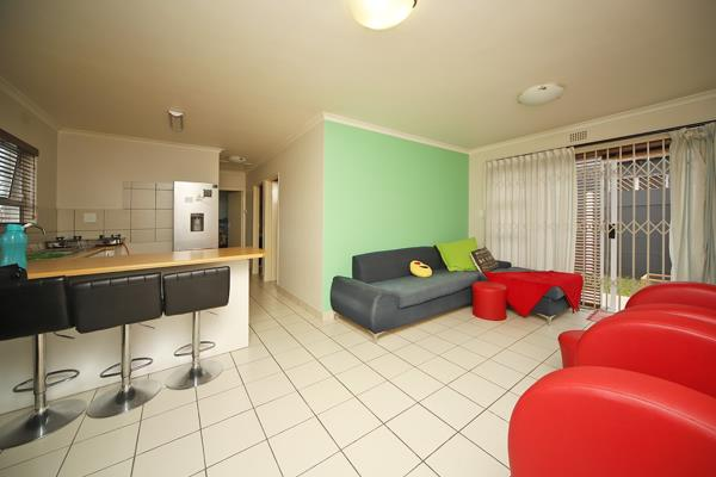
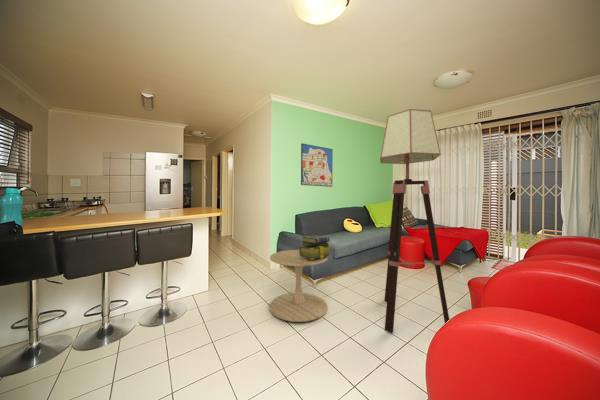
+ stack of books (315, 246)
+ floor lamp (402, 216)
+ side table (298, 281)
+ wall art (317, 166)
